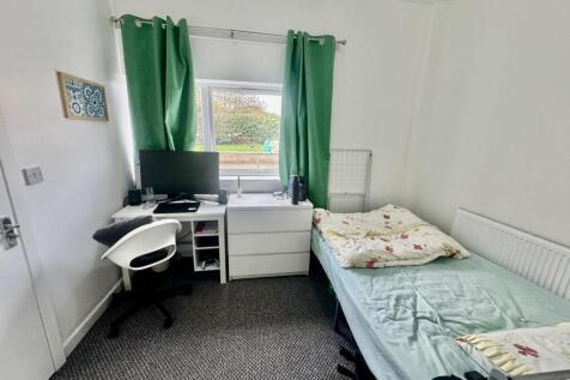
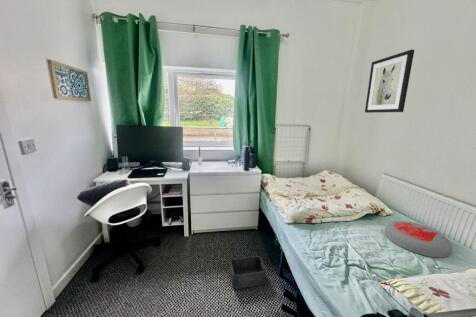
+ storage bin (247, 271)
+ wall art (386, 85)
+ cushion (416, 234)
